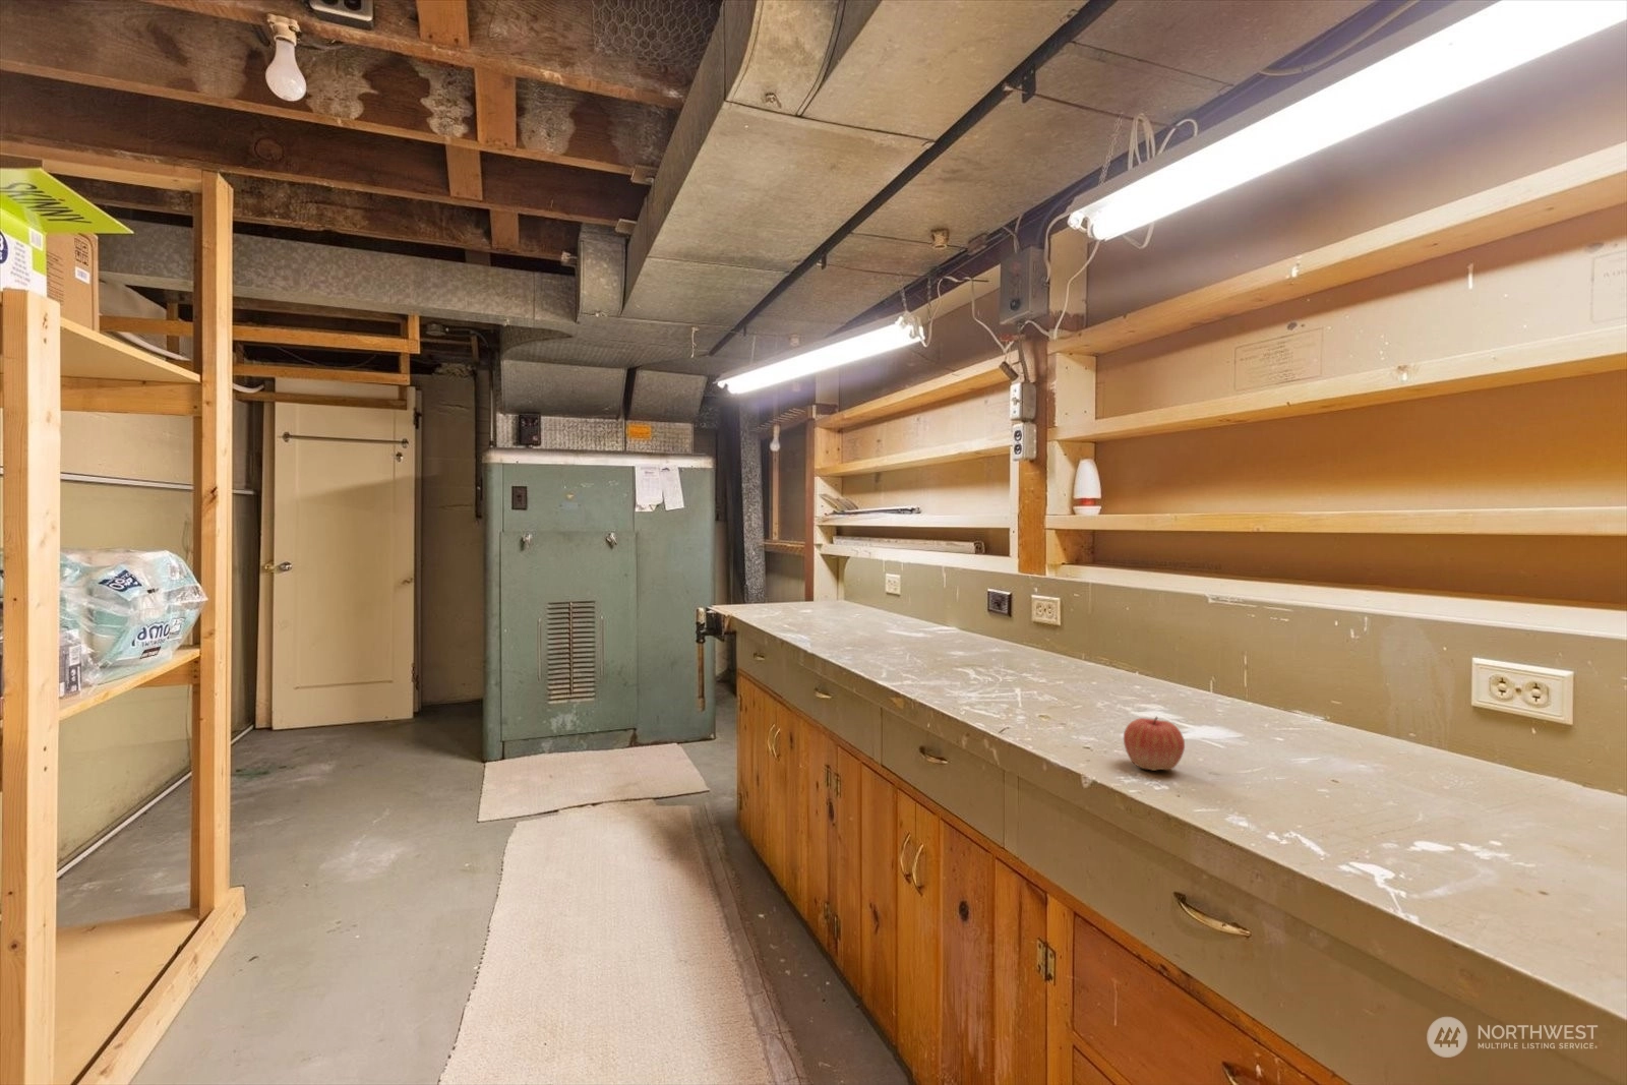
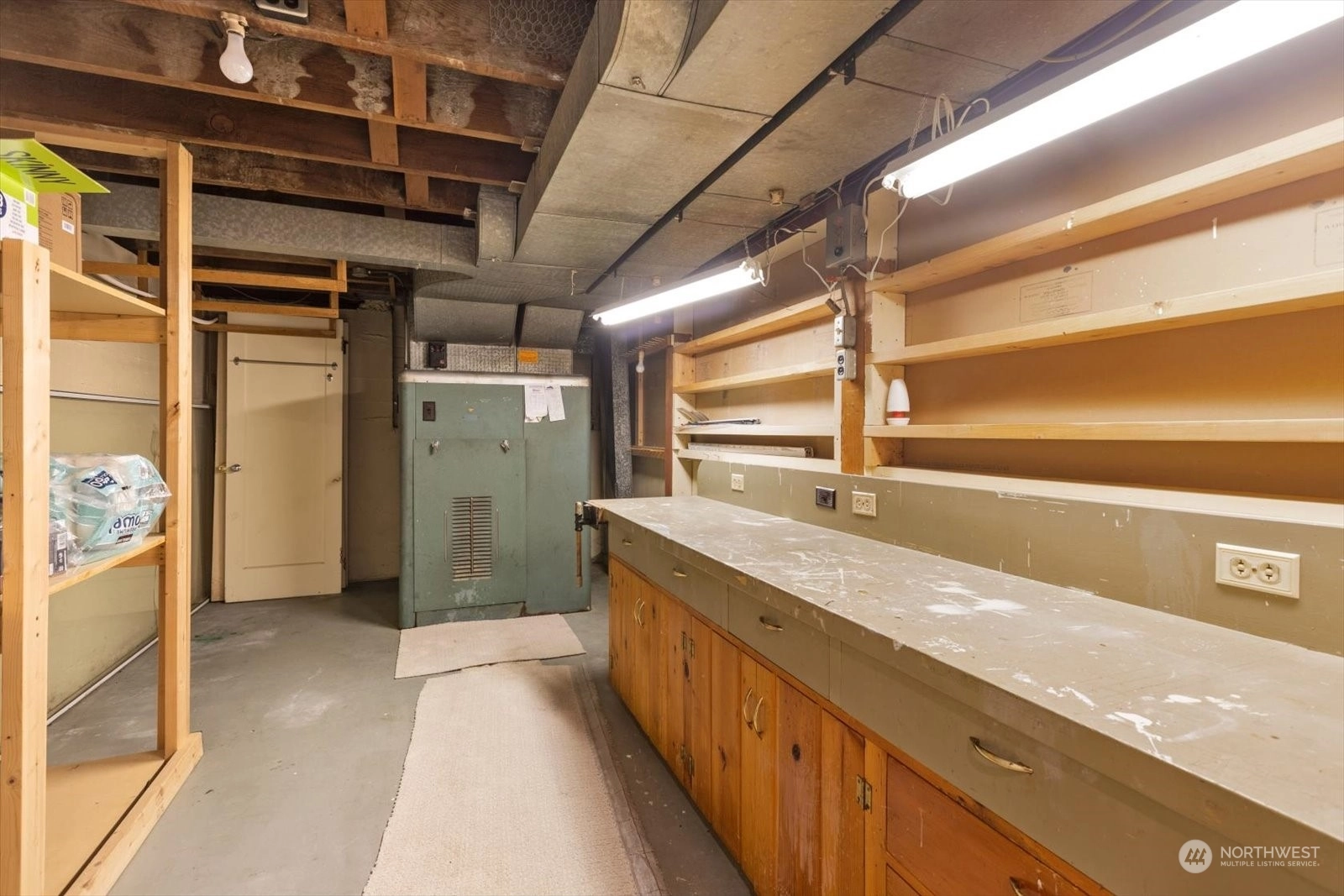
- apple (1152, 741)
